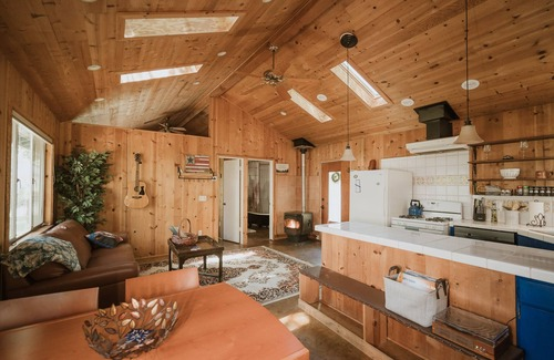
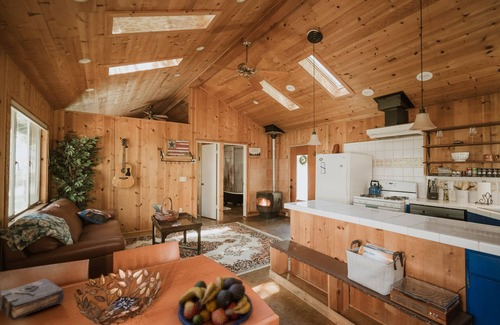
+ fruit bowl (215, 294)
+ book (31, 296)
